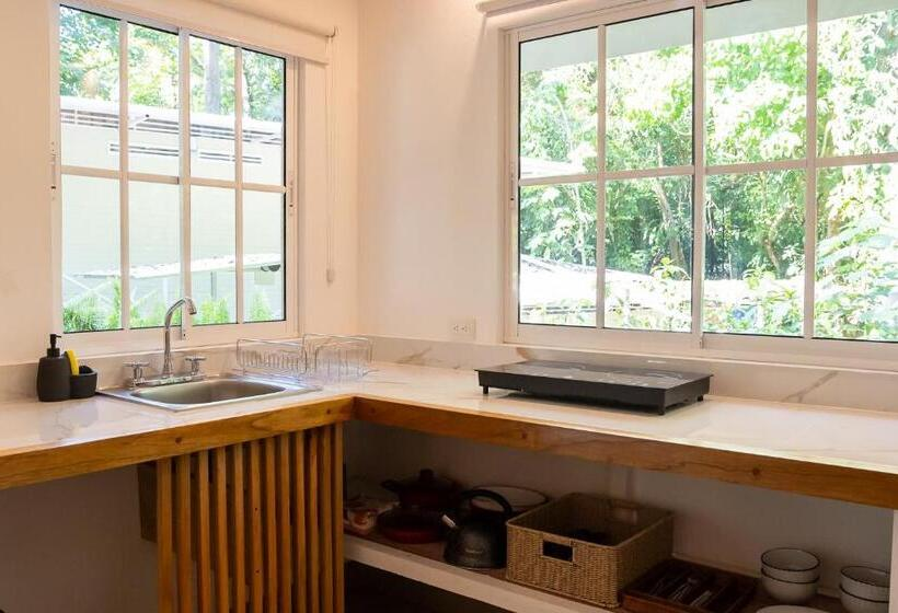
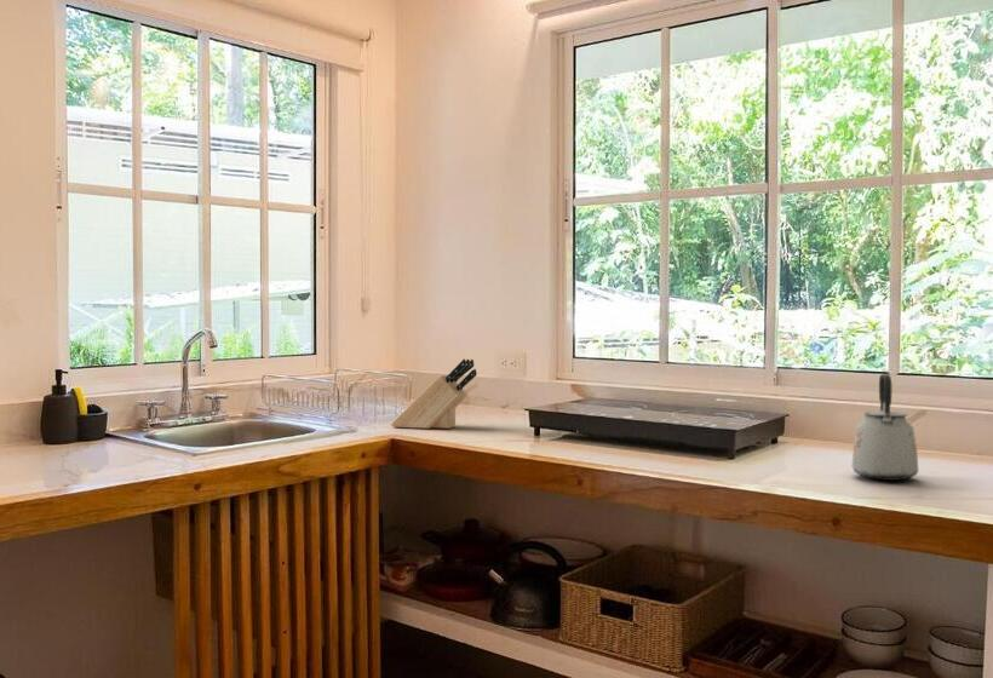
+ knife block (435, 392)
+ kettle (883, 424)
